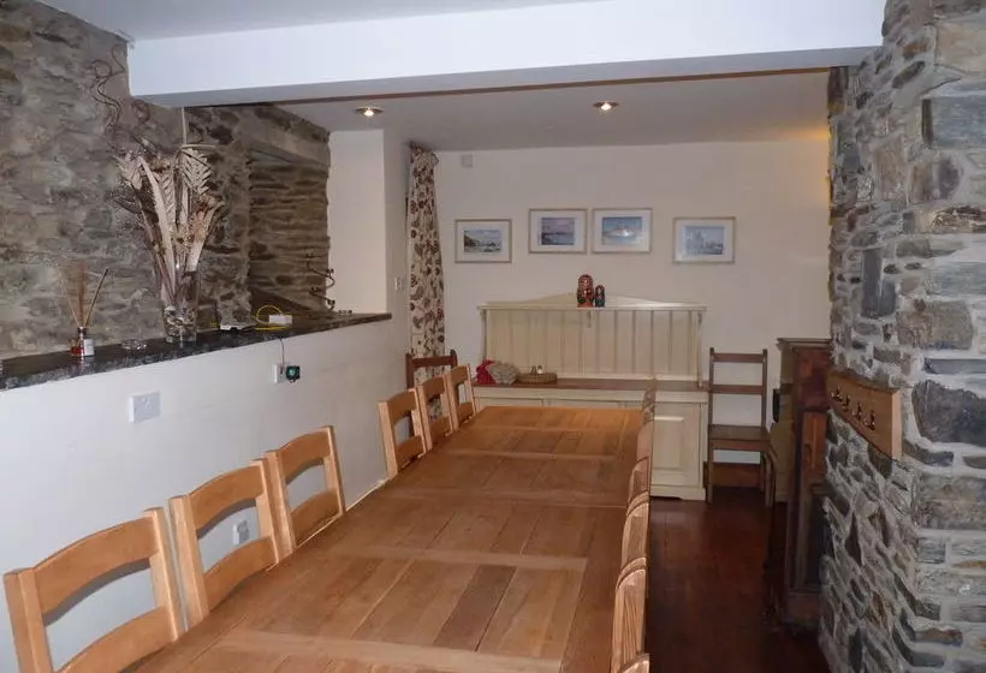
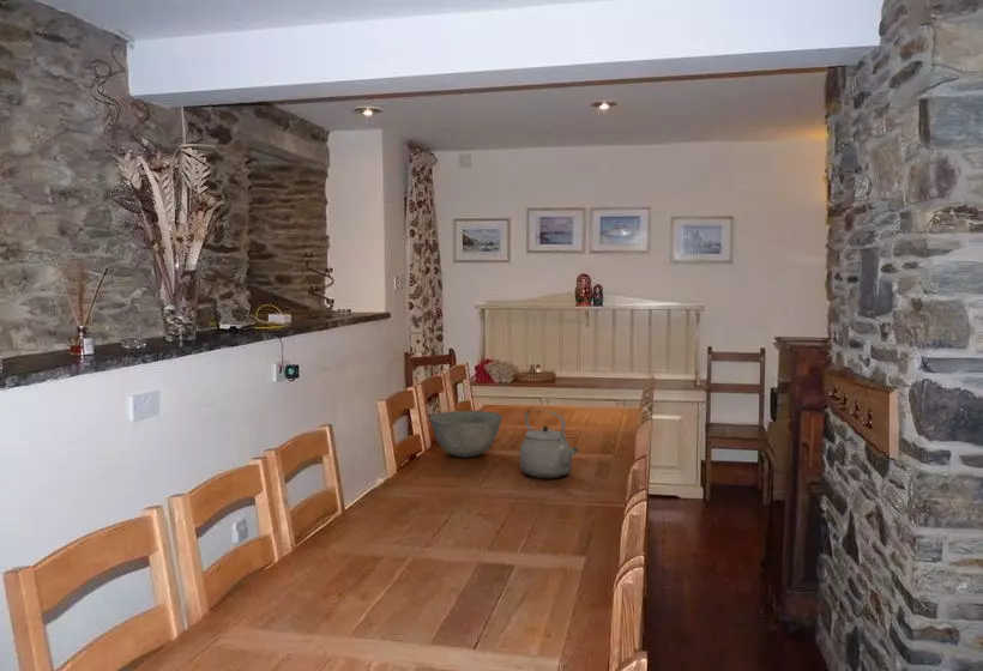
+ tea kettle (550, 443)
+ bowl (465, 435)
